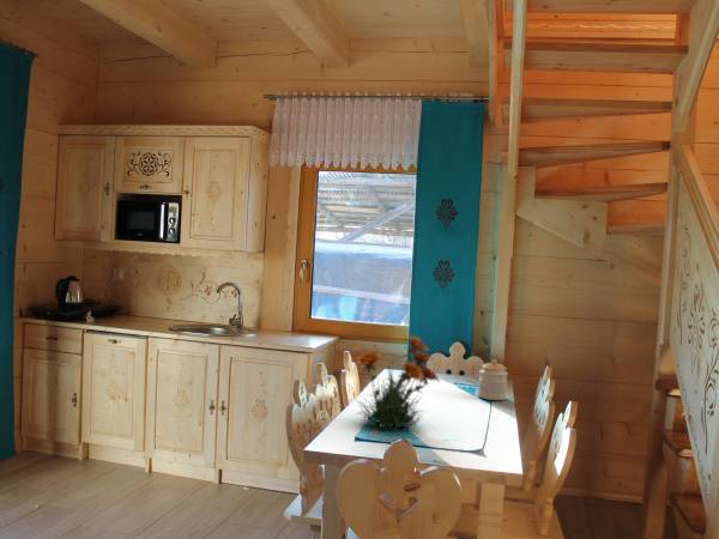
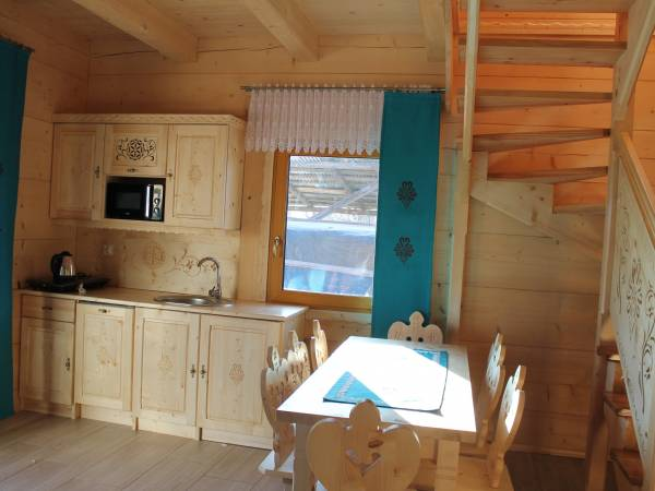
- jar (493, 378)
- flower plant (395, 380)
